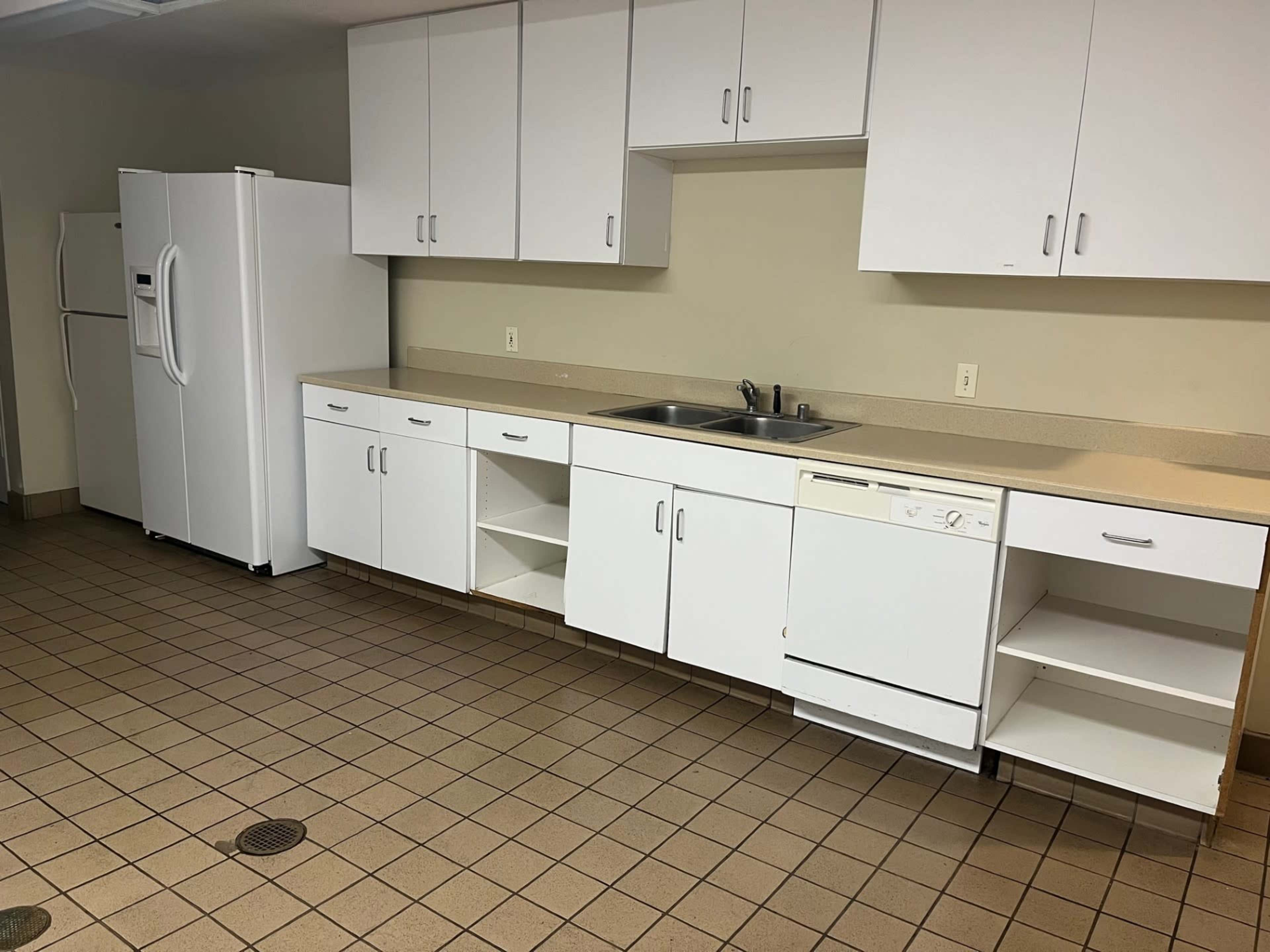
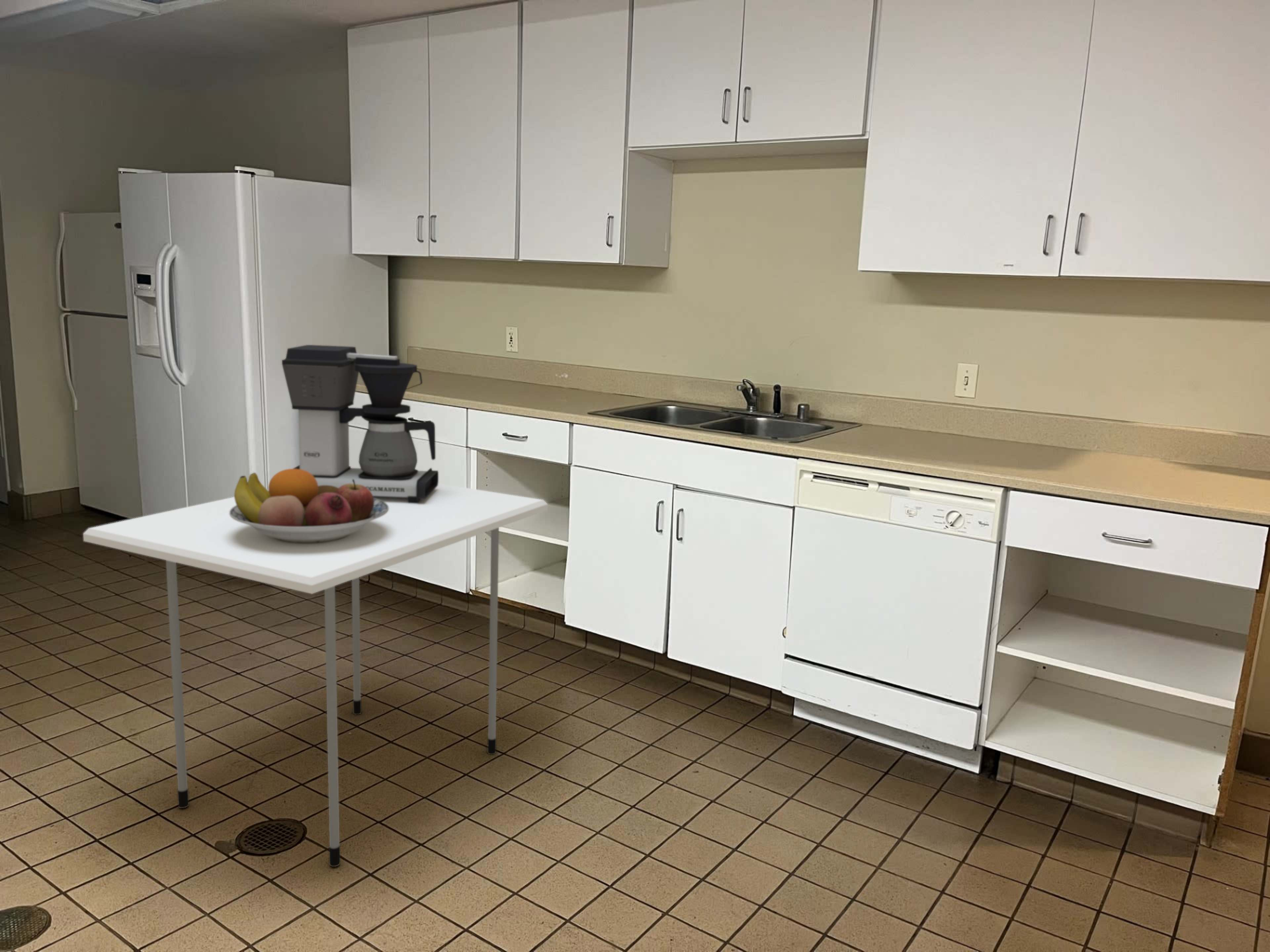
+ fruit bowl (311, 502)
+ coffee maker (363, 419)
+ dining table (336, 649)
